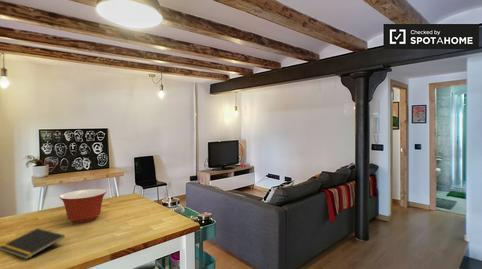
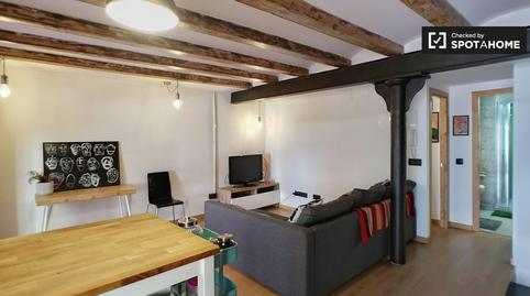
- notepad (32, 242)
- mixing bowl (84, 206)
